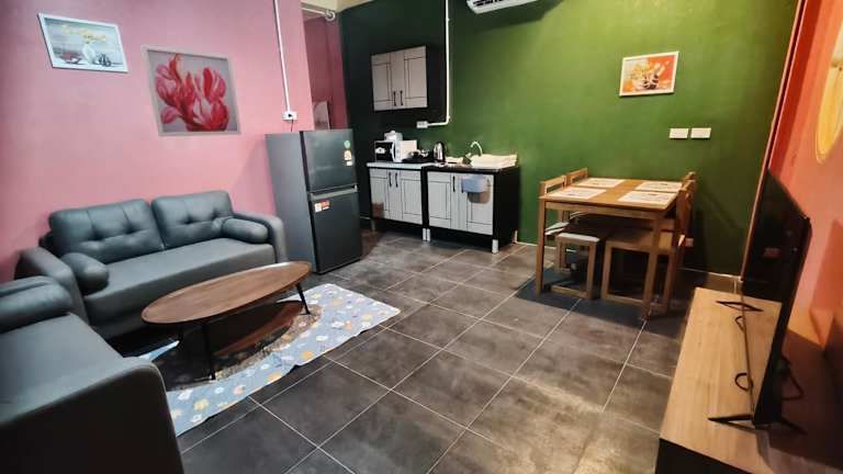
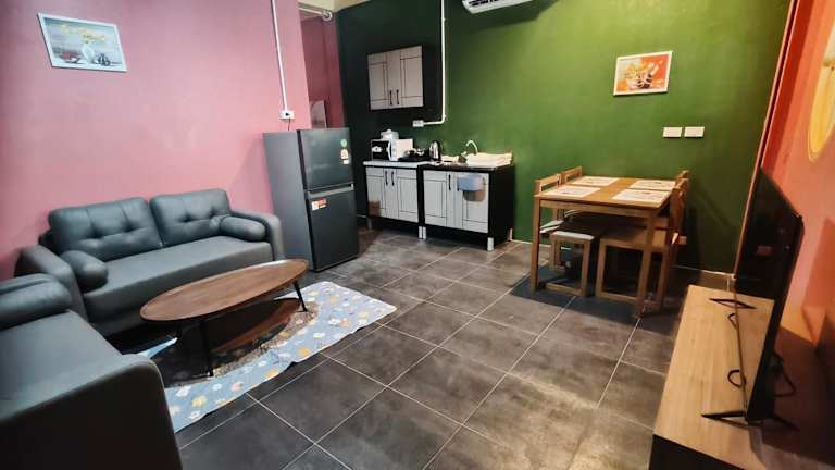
- wall art (195, 93)
